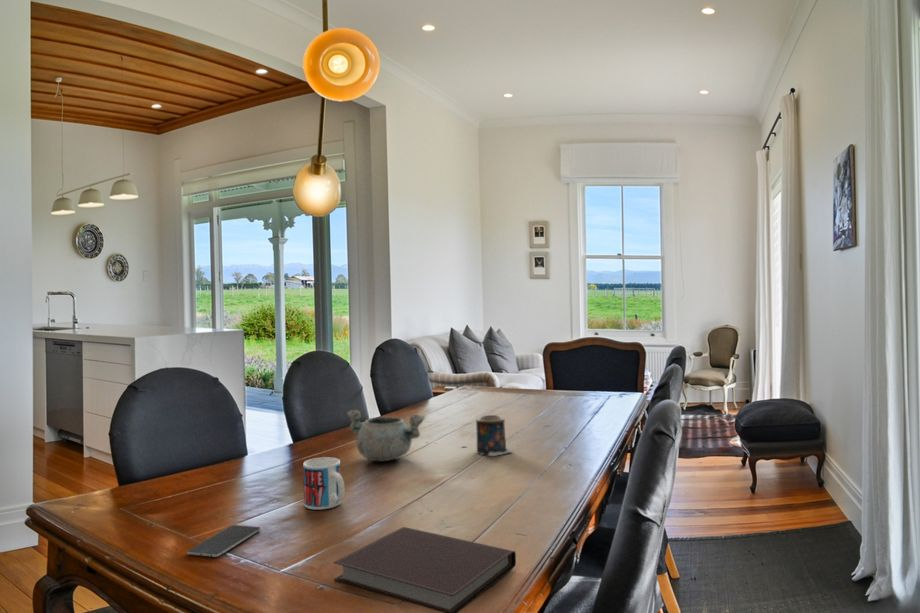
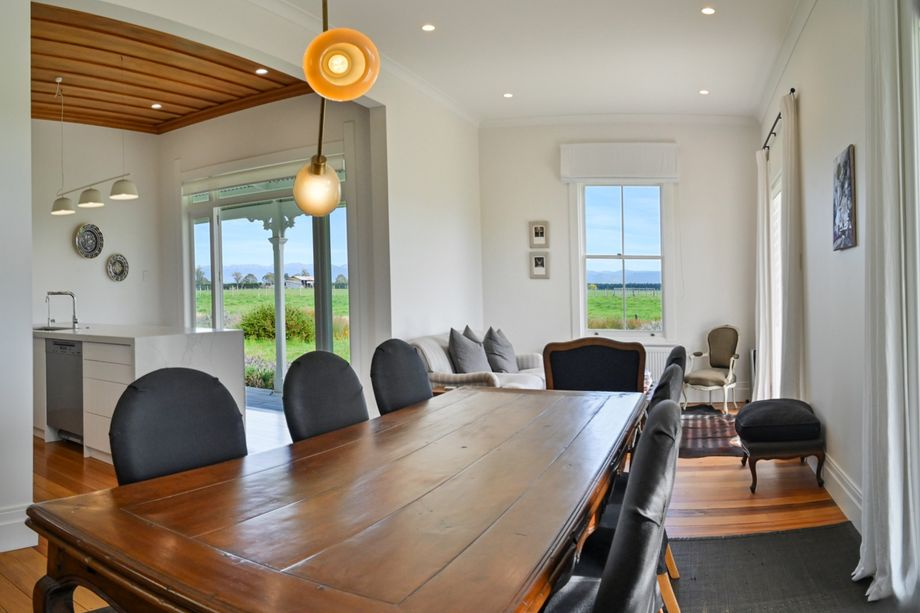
- decorative bowl (385, 435)
- notebook (426, 564)
- candle (495, 433)
- smartphone (225, 540)
- mug (327, 483)
